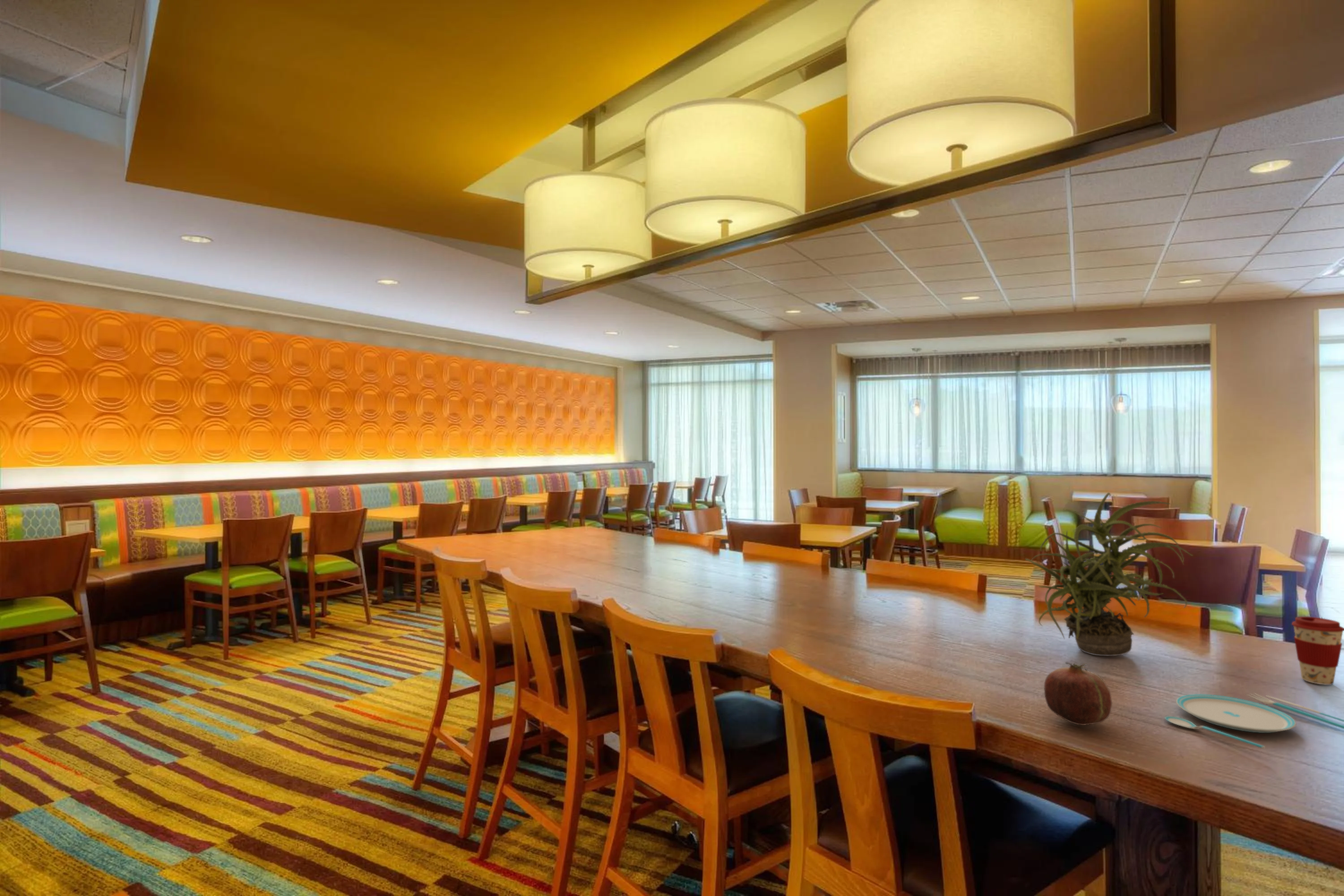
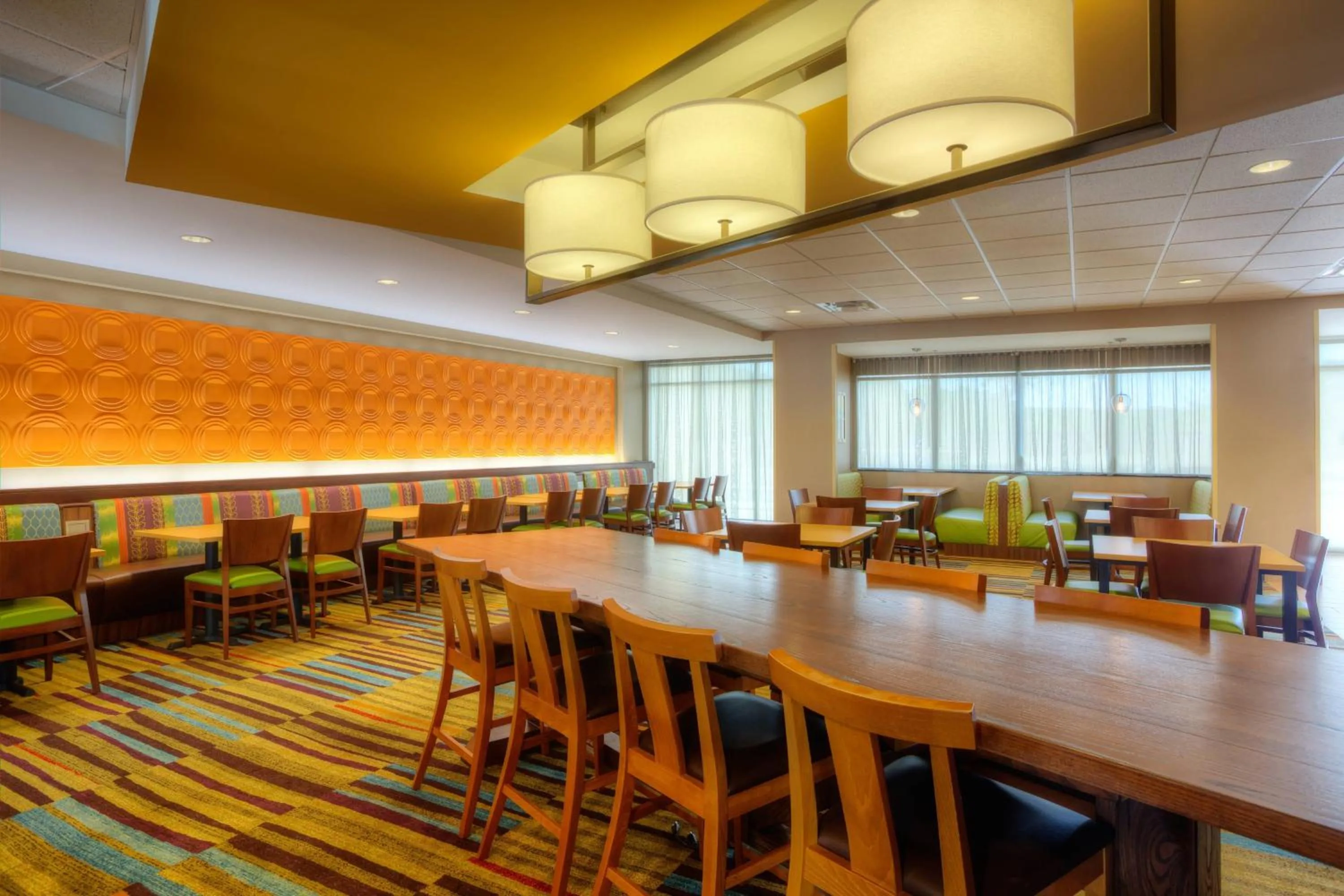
- plate (1255, 717)
- fruit (1077, 692)
- coffee cup (1318, 650)
- potted plant (1110, 575)
